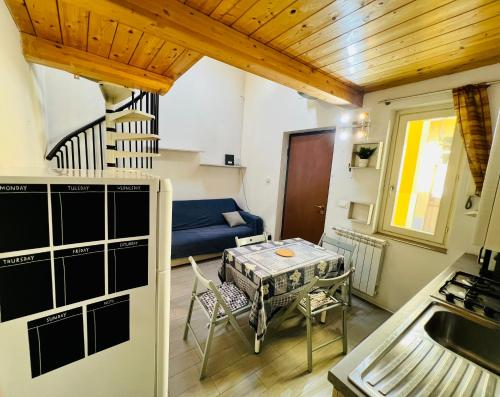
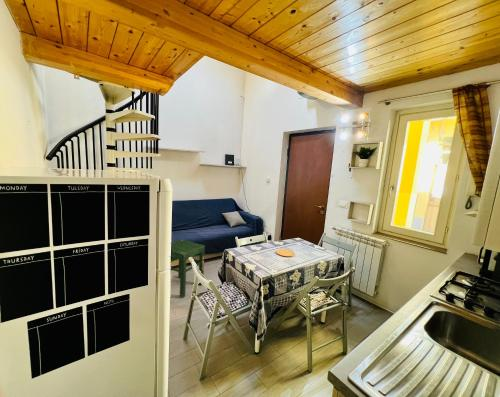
+ stool (182, 266)
